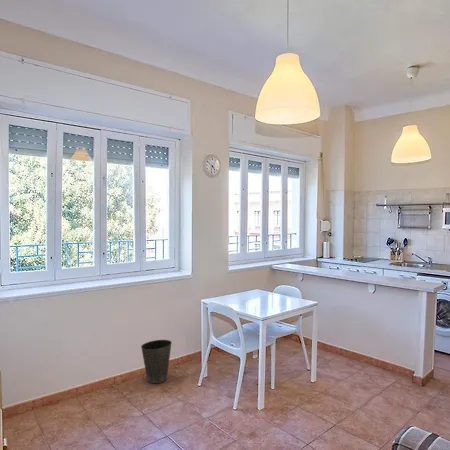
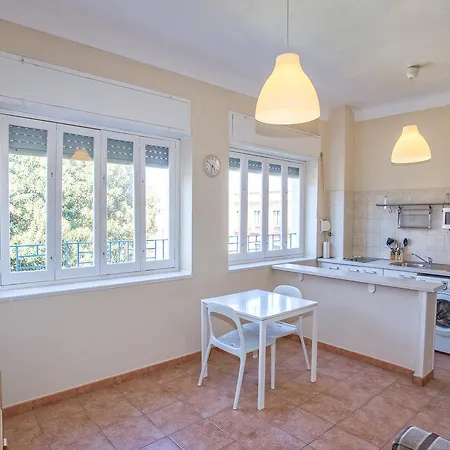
- waste basket (156, 361)
